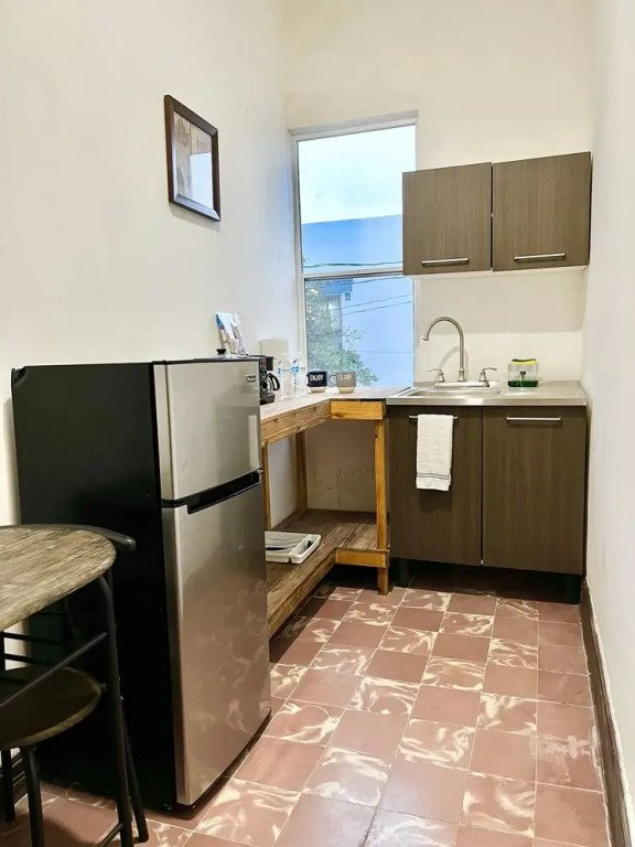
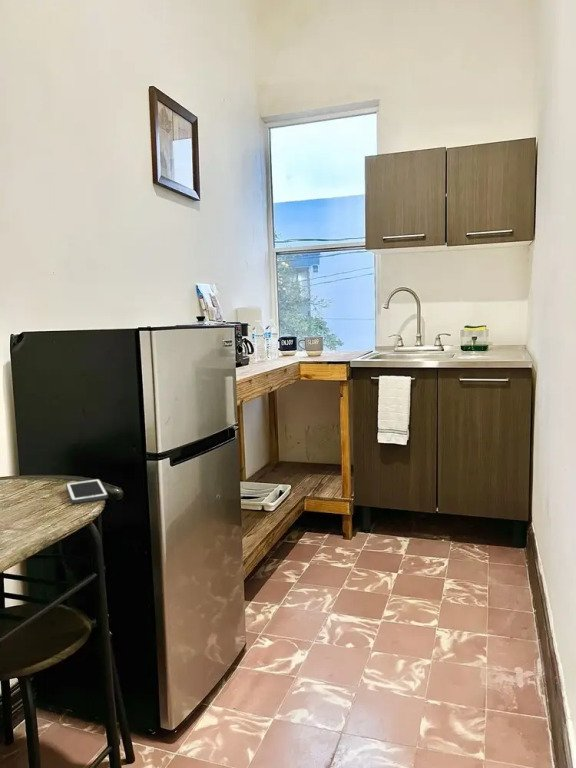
+ cell phone (86, 490)
